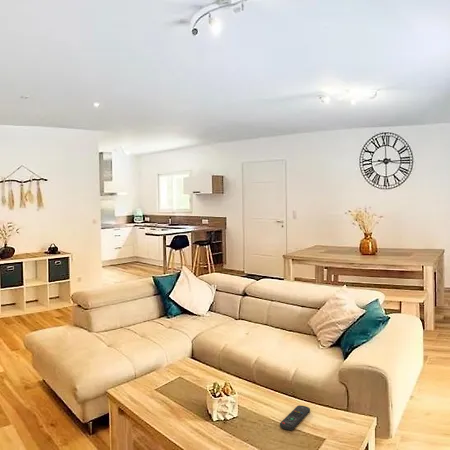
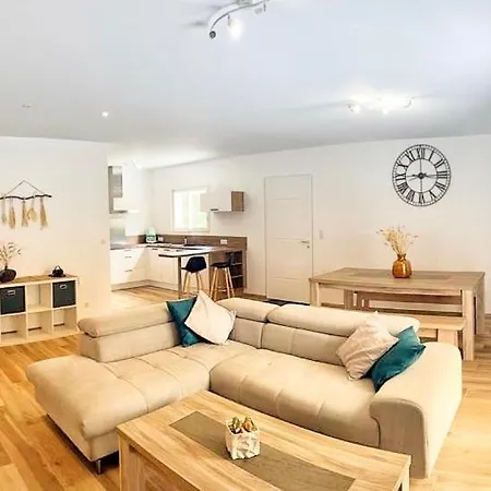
- remote control (295, 416)
